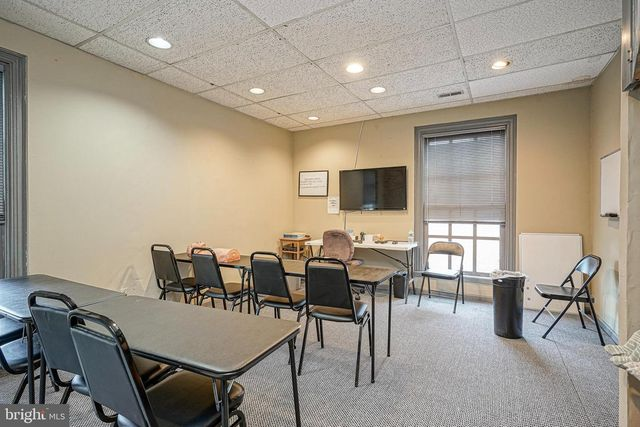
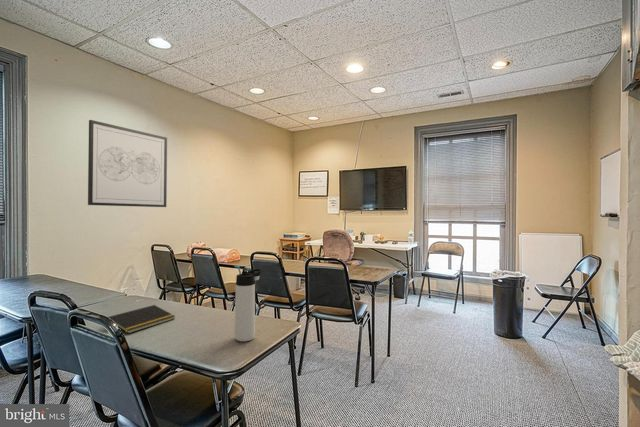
+ notepad (142, 317)
+ thermos bottle (248, 303)
+ wall art (131, 167)
